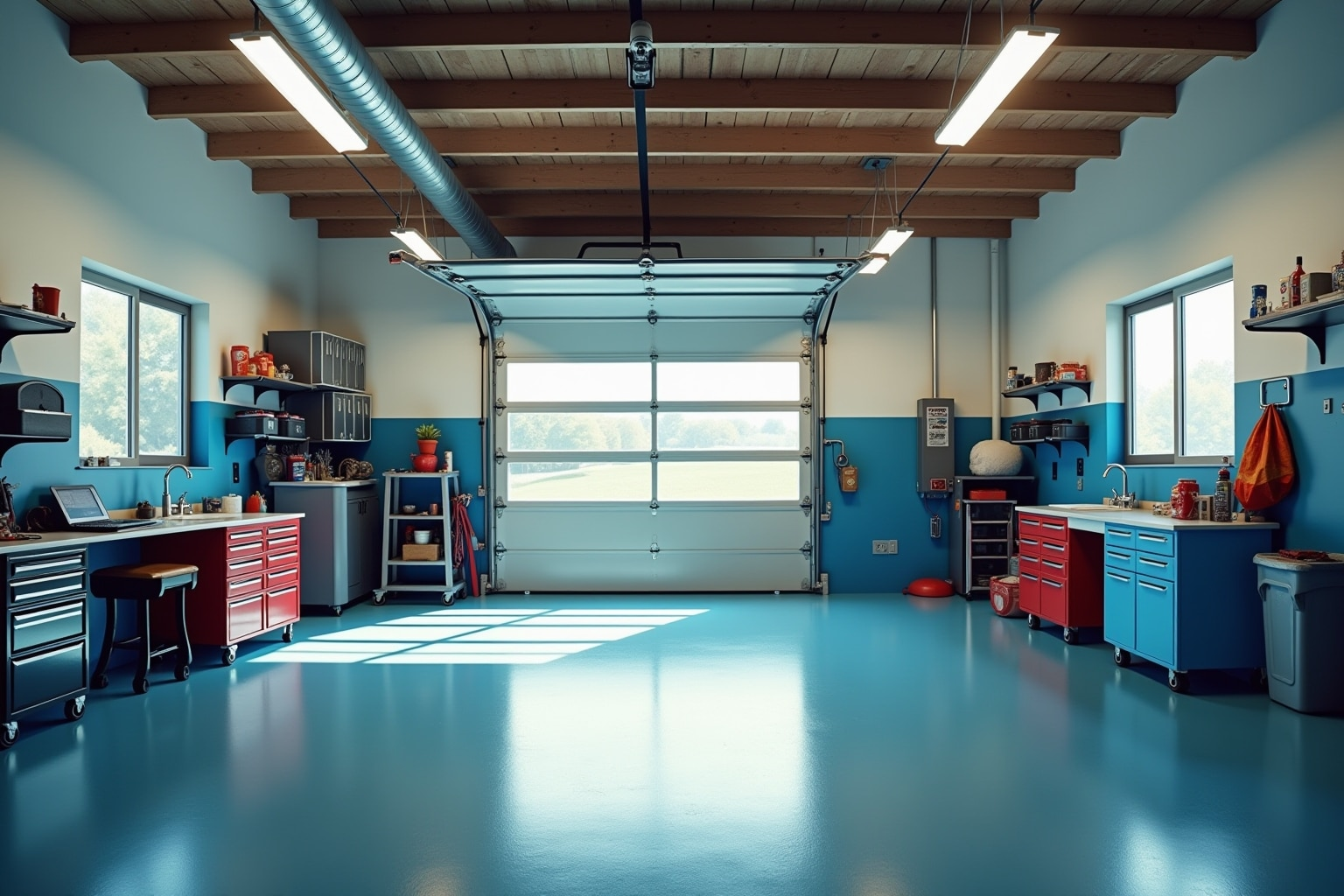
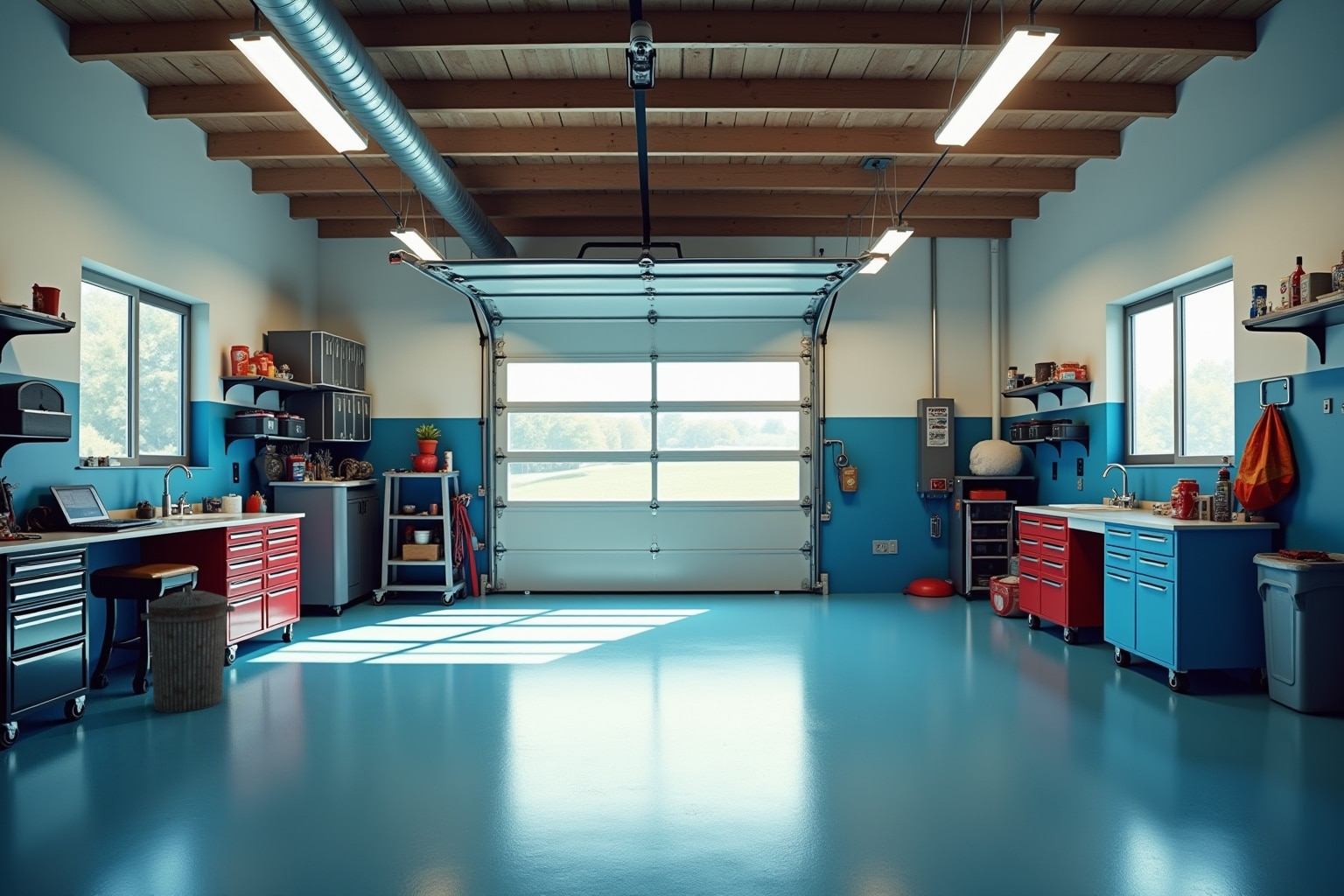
+ trash can (188, 645)
